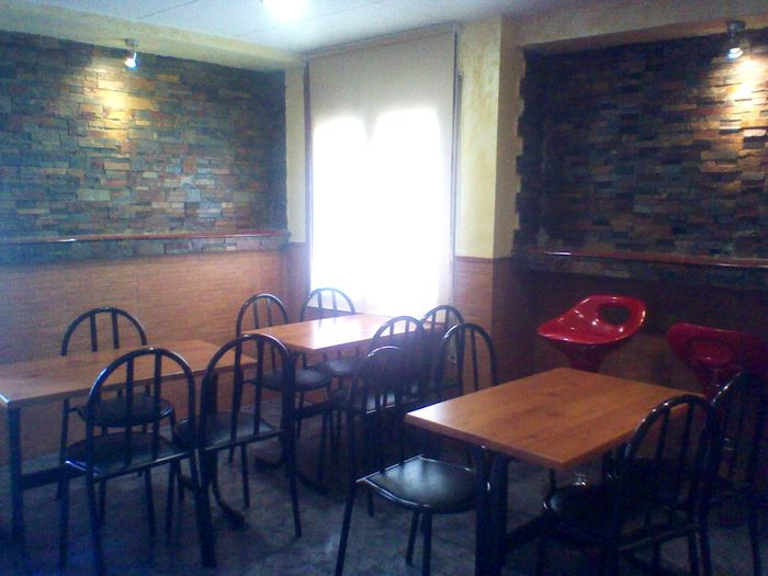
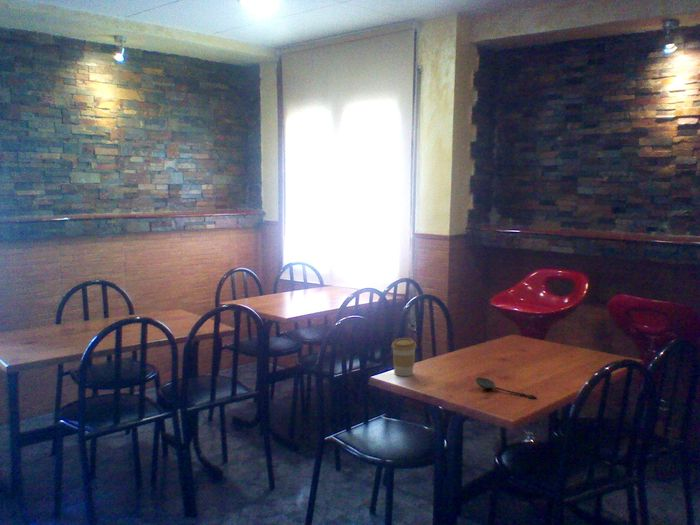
+ spoon (505, 390)
+ coffee cup (403, 356)
